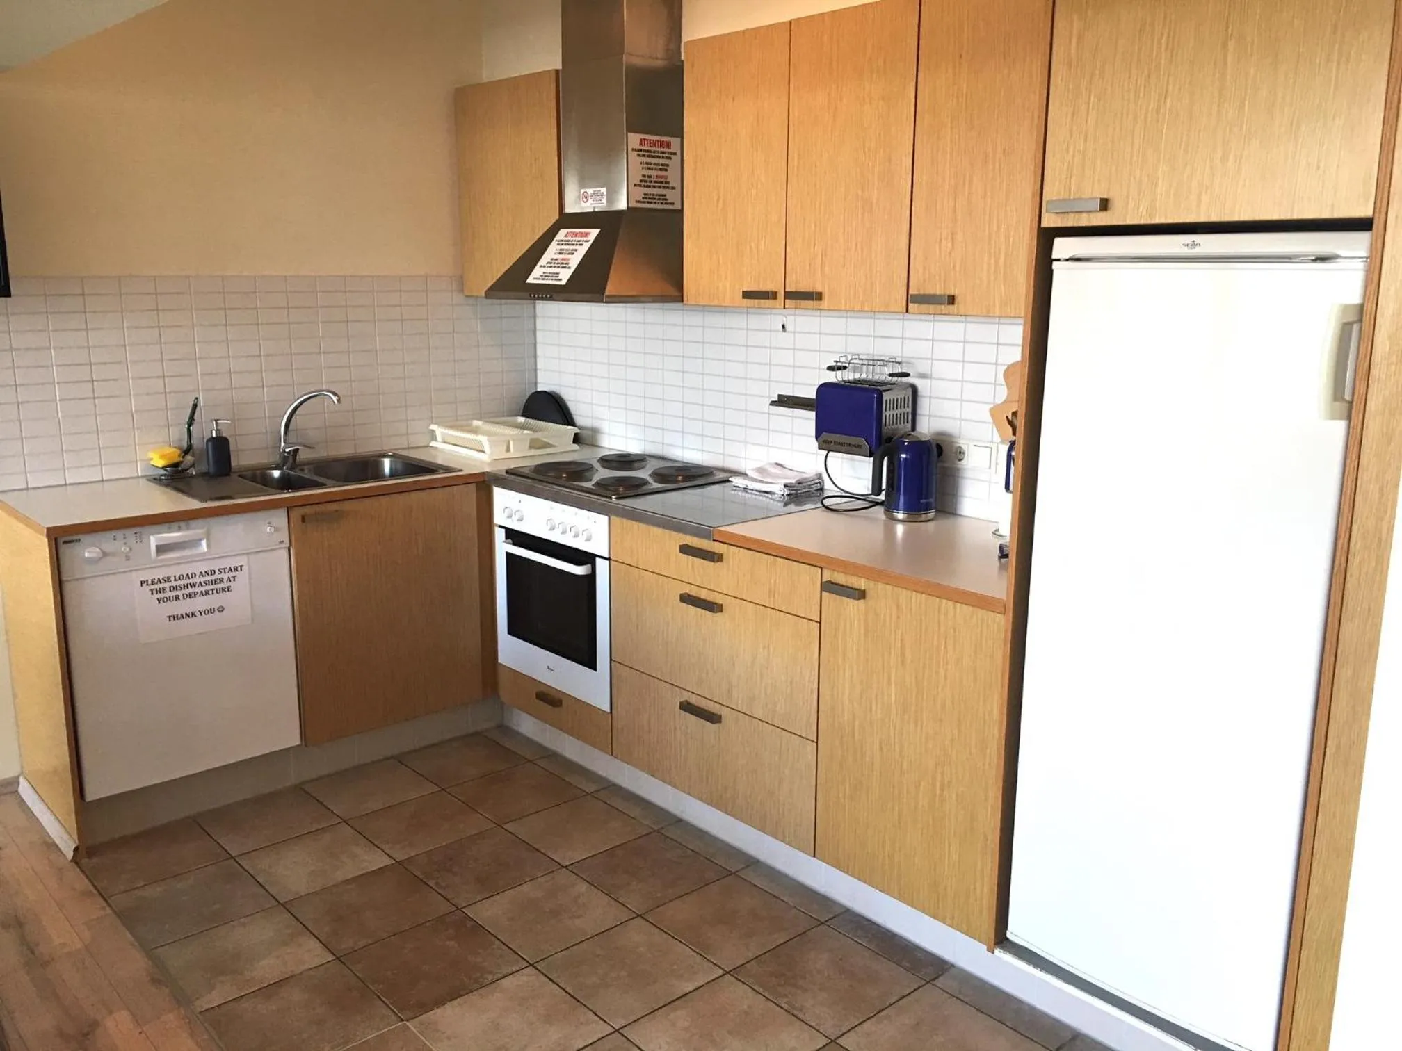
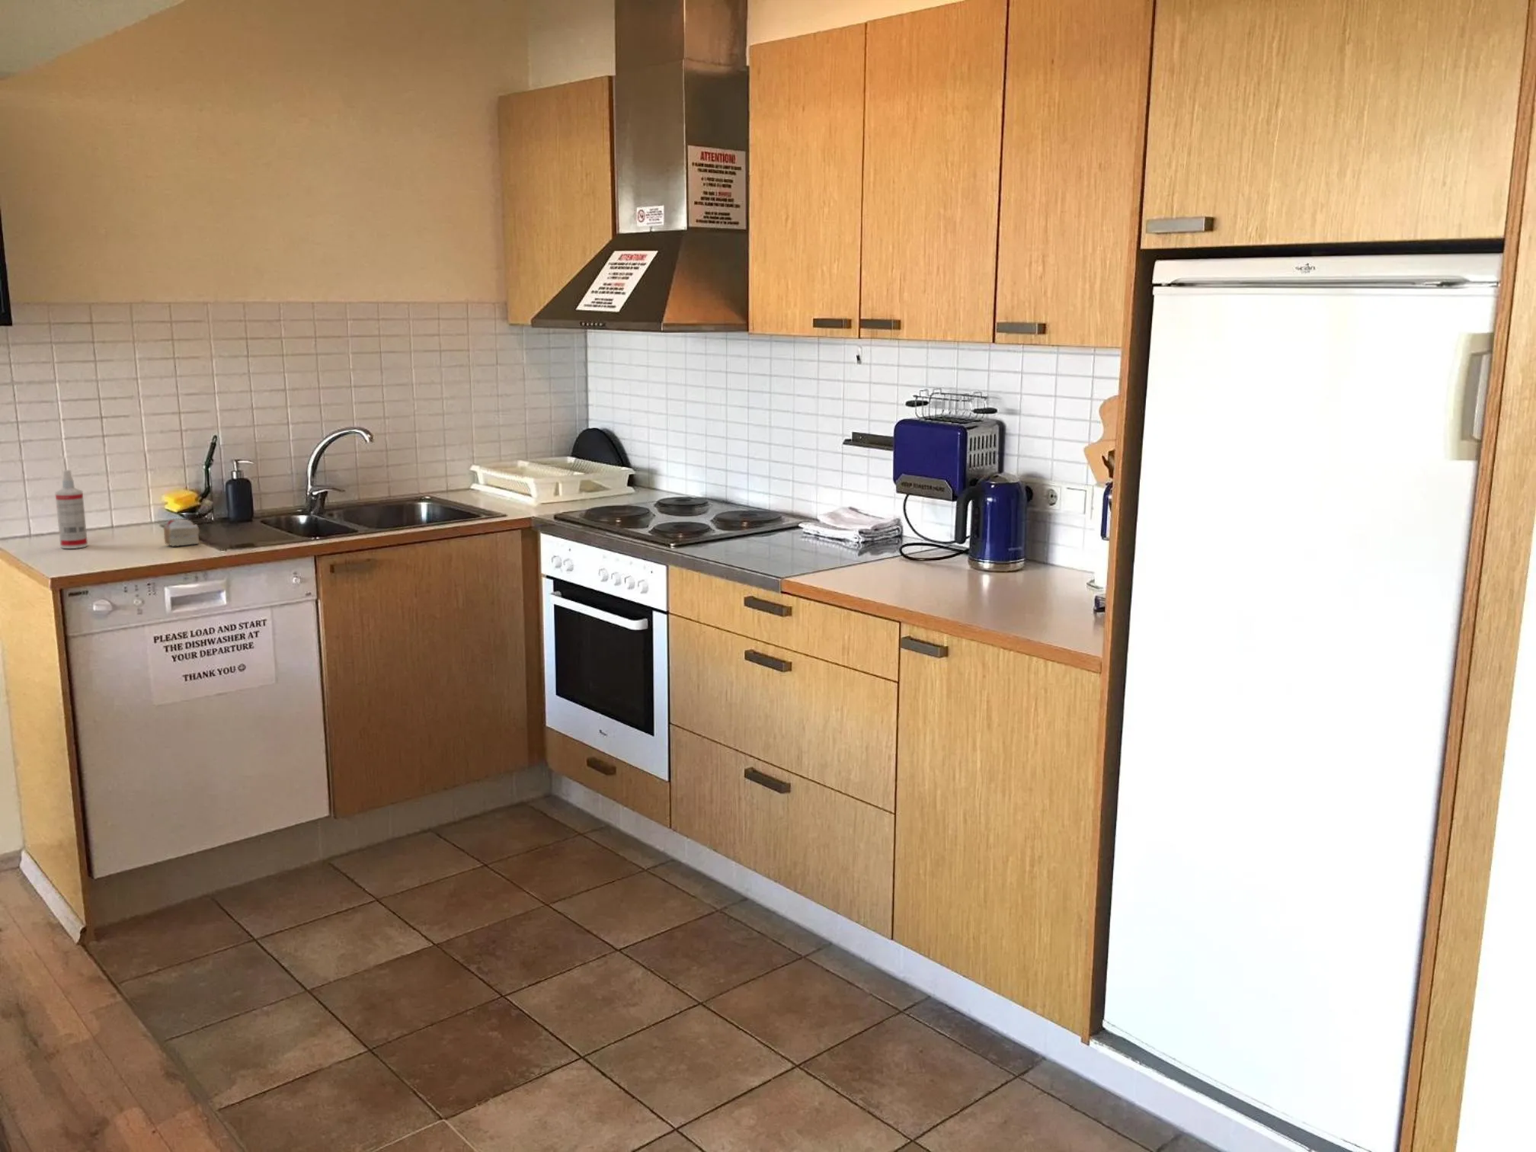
+ spray bottle (70, 508)
+ cake slice (181, 531)
